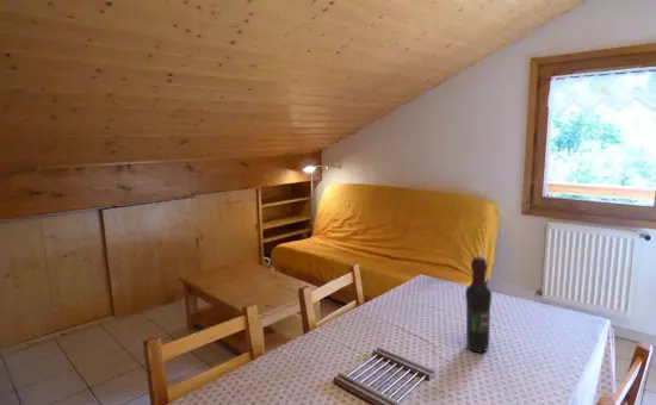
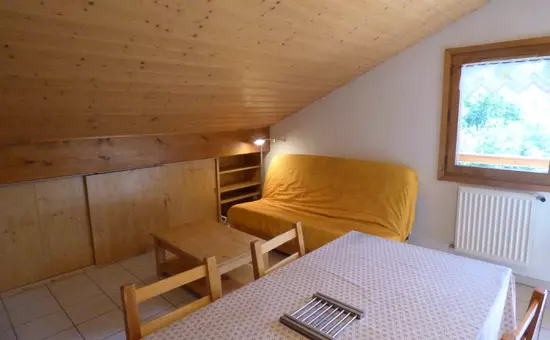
- wine bottle (478, 303)
